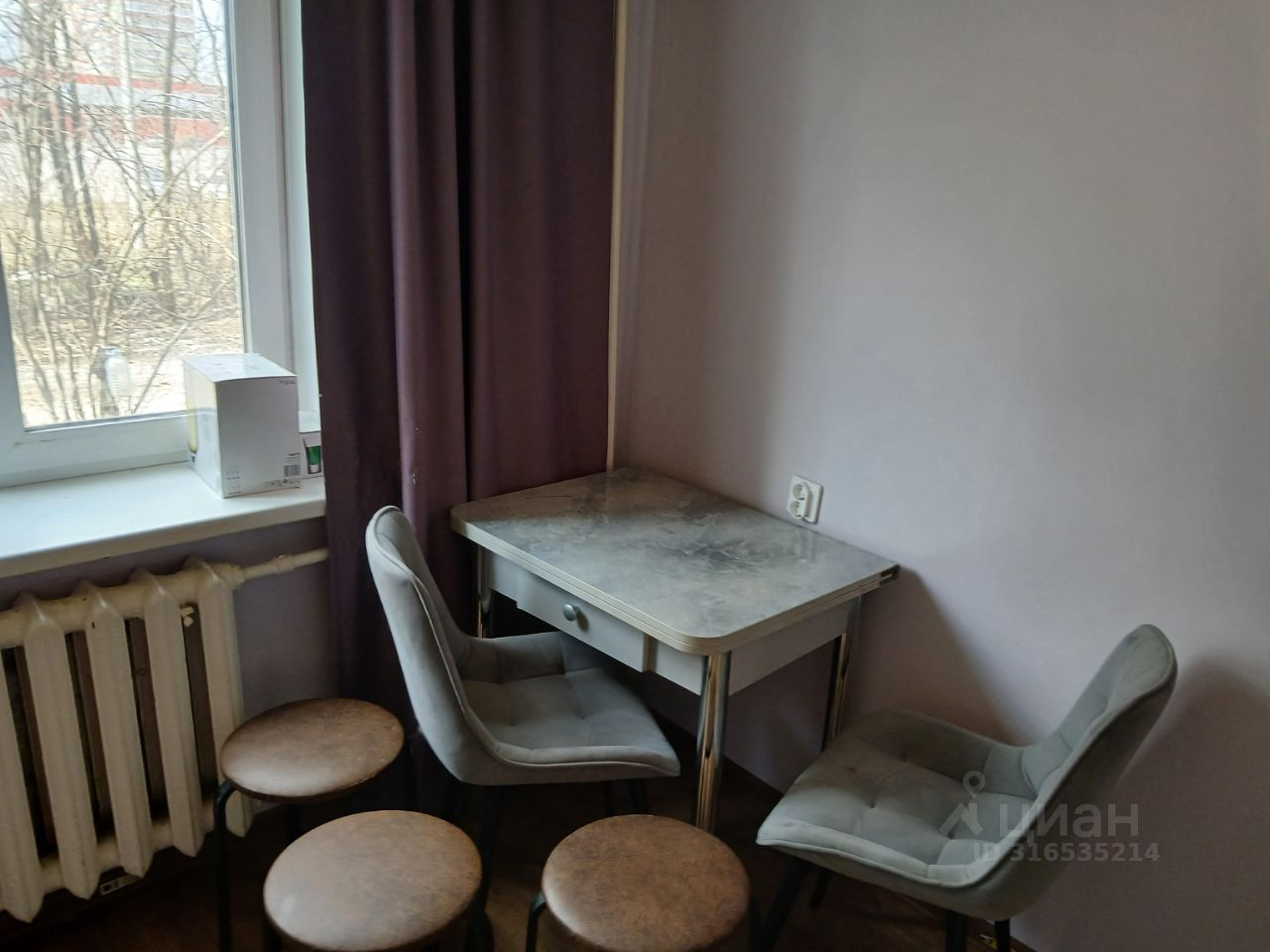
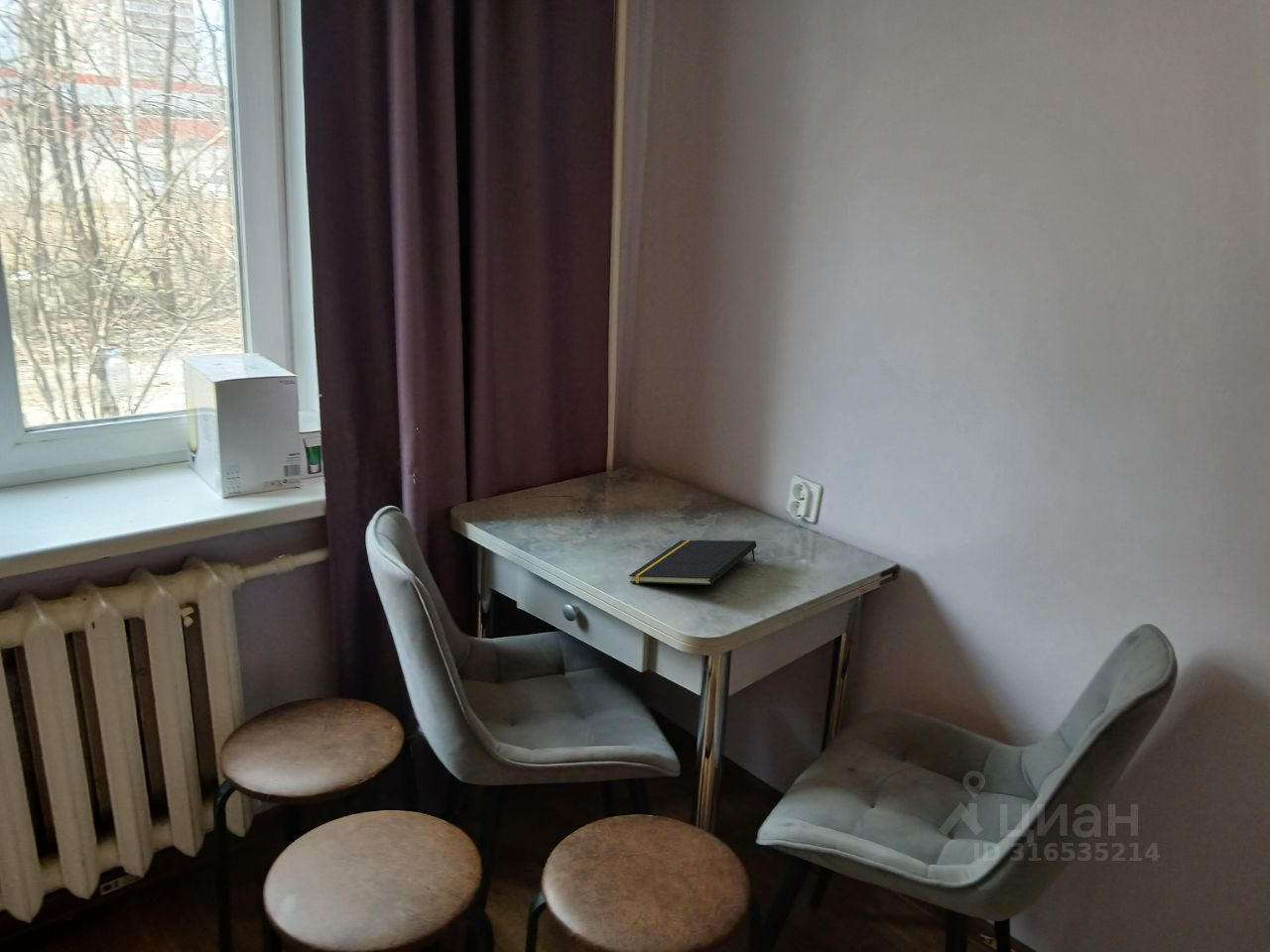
+ notepad (695, 560)
